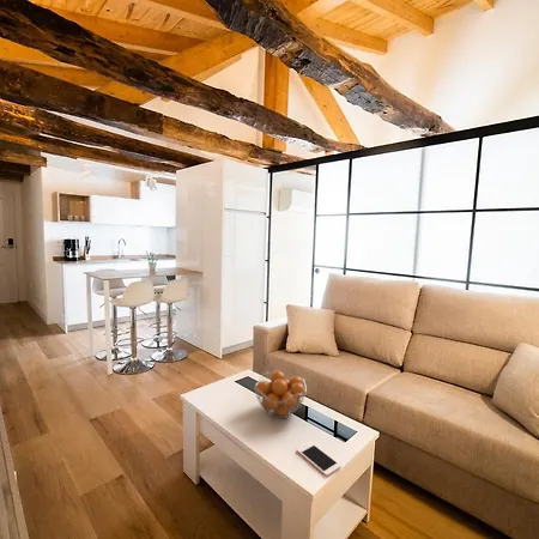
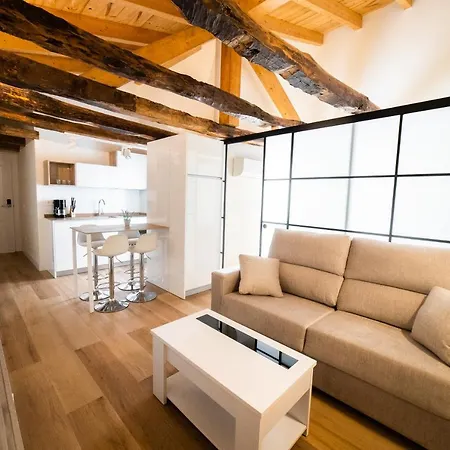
- fruit basket (280, 394)
- cell phone (317, 458)
